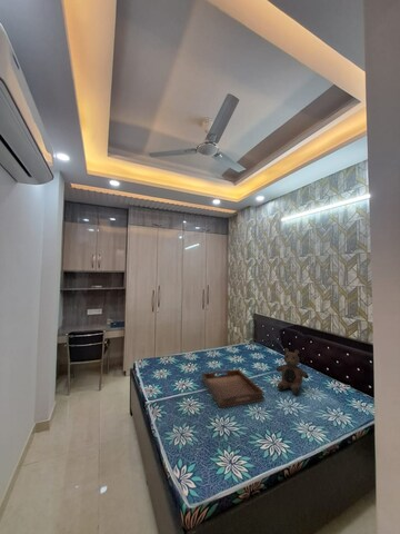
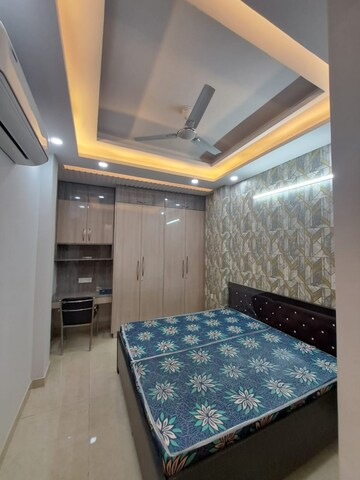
- serving tray (230, 385)
- teddy bear (290, 369)
